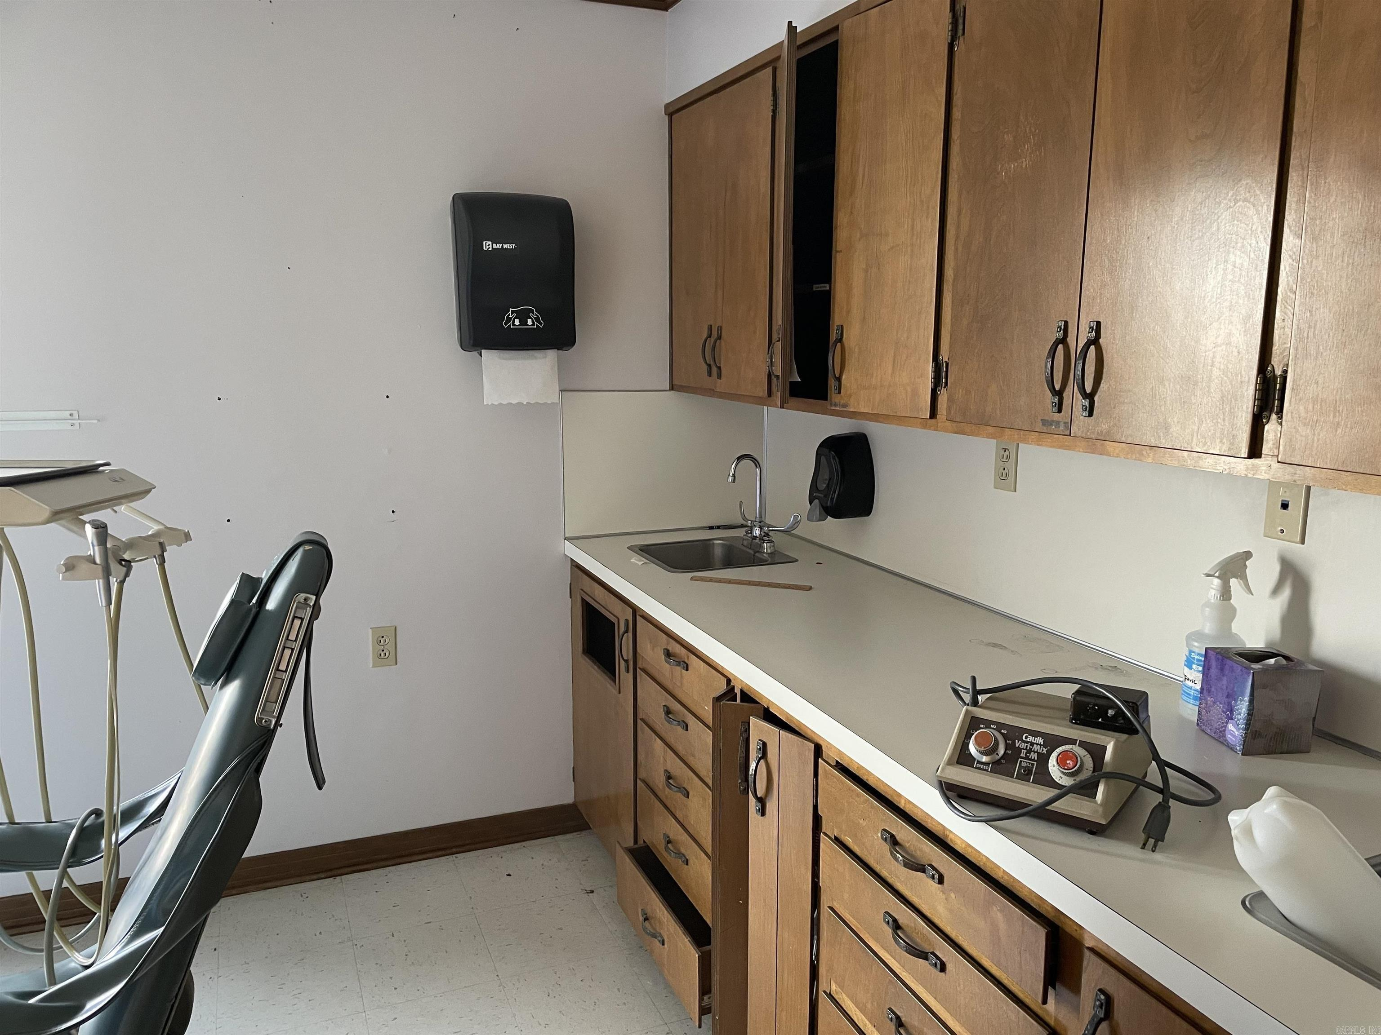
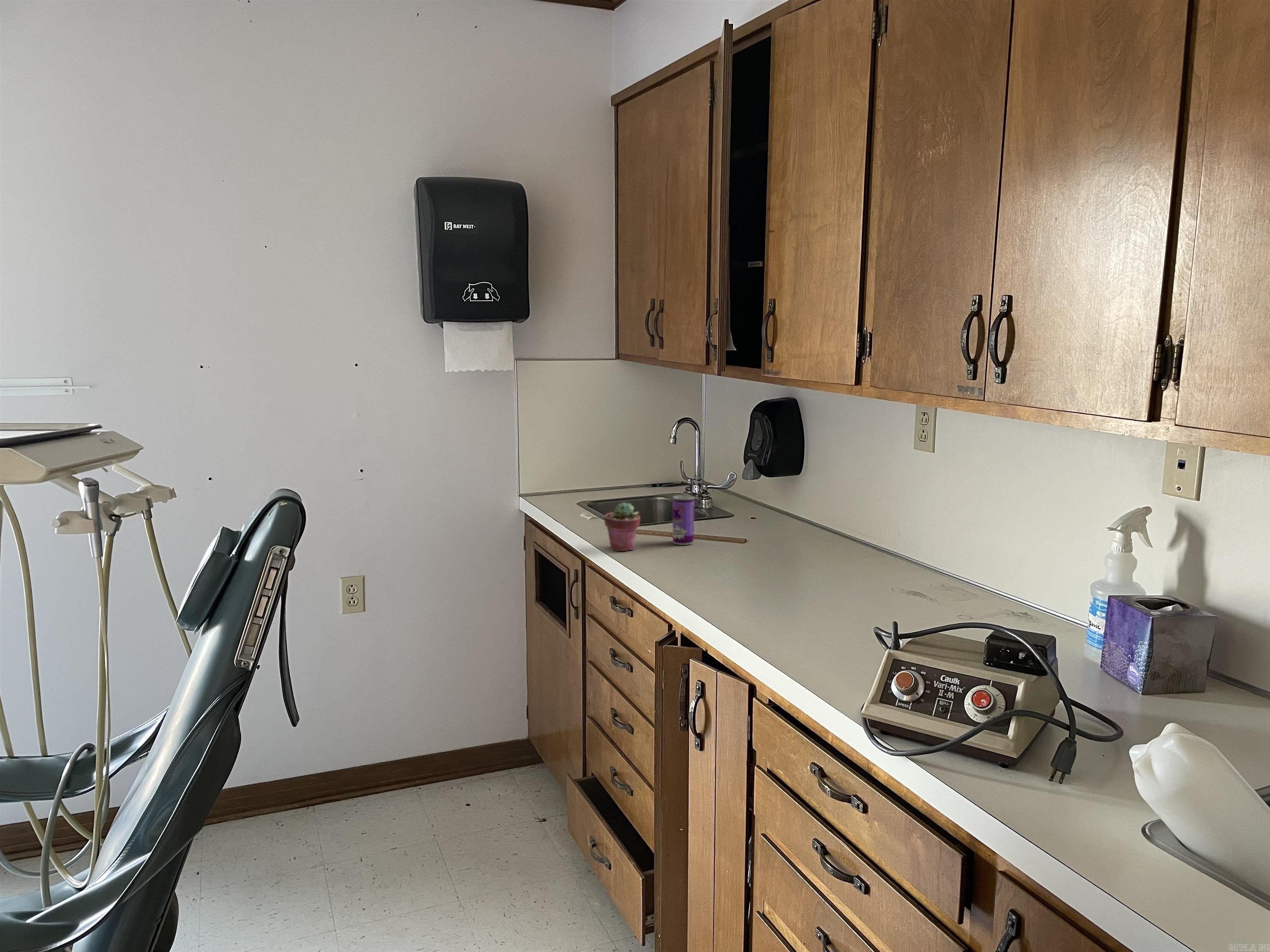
+ beverage can (683, 520)
+ potted succulent (622, 525)
